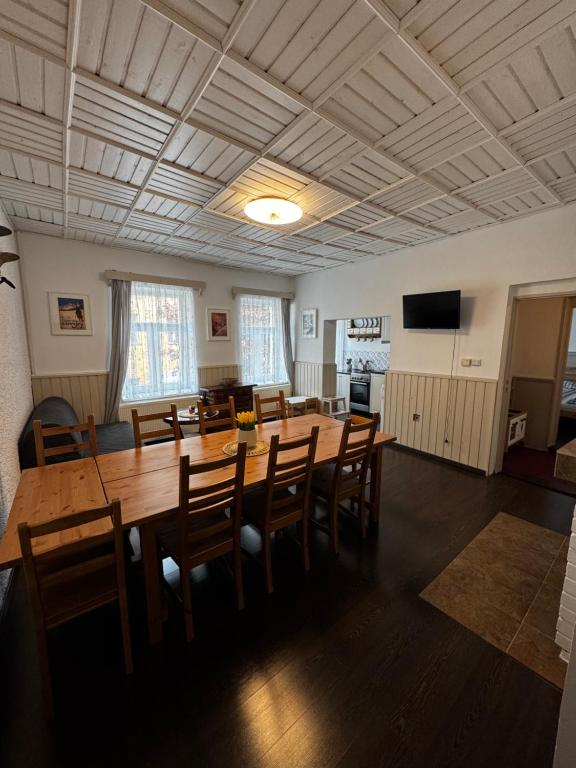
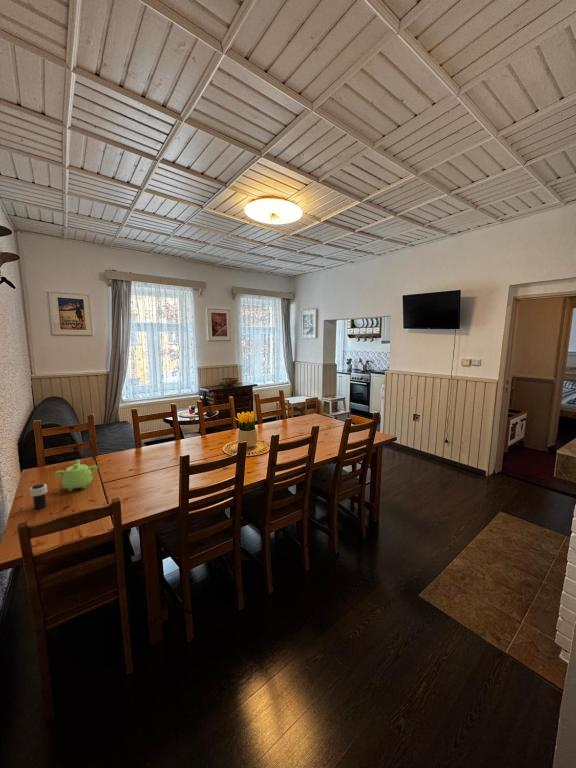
+ cup (39, 496)
+ teapot (77, 474)
